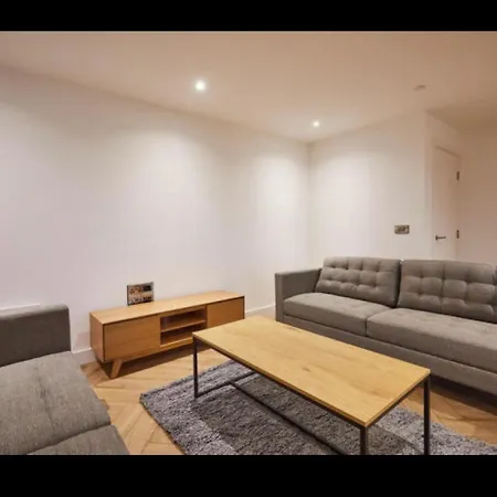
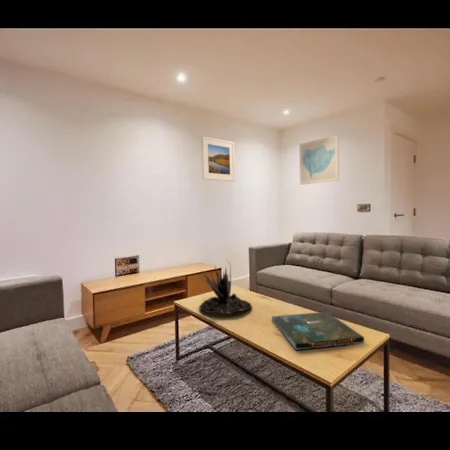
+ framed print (219, 159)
+ board game (313, 326)
+ plant (224, 284)
+ wall art (318, 161)
